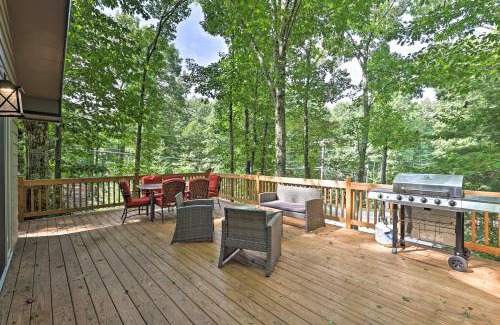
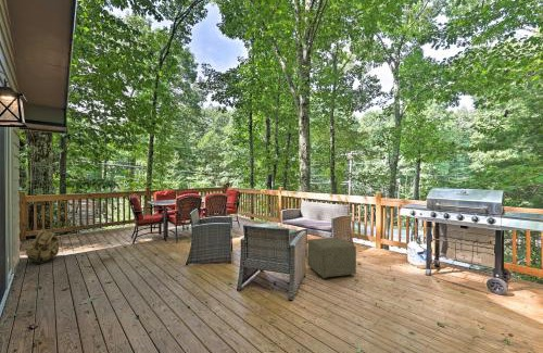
+ backpack (42, 244)
+ ottoman (330, 255)
